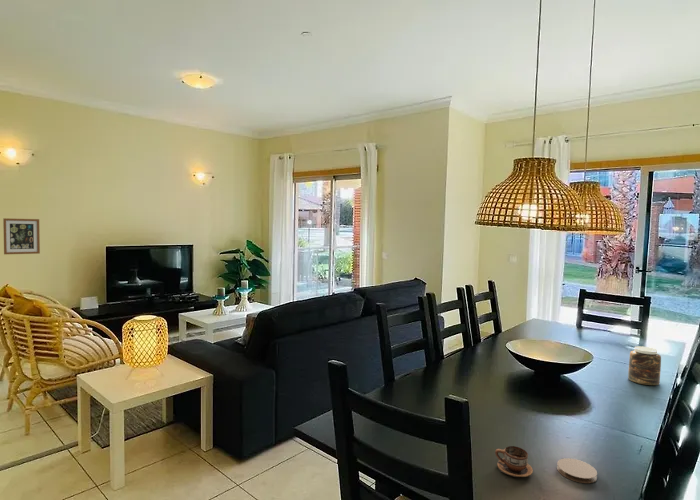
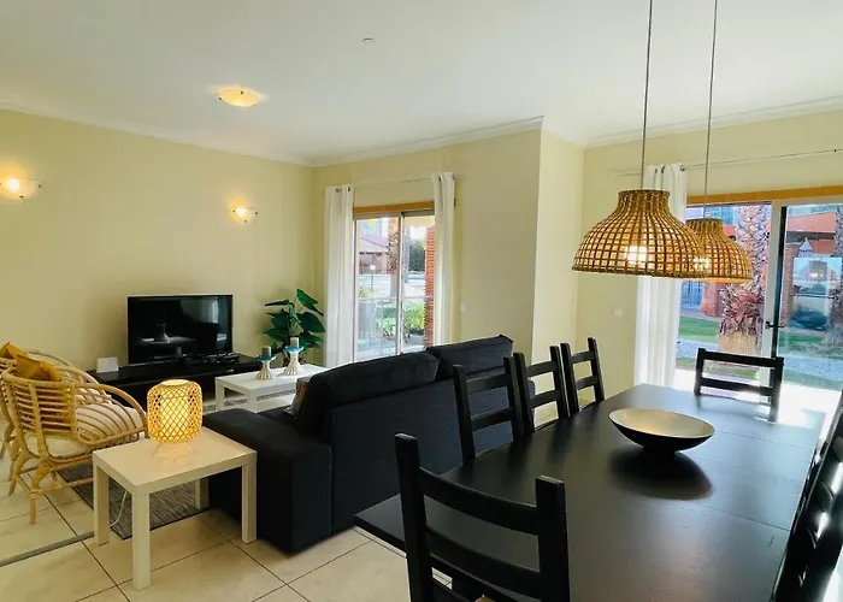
- cup (513, 460)
- jar (644, 364)
- wall art (22, 236)
- coaster (576, 470)
